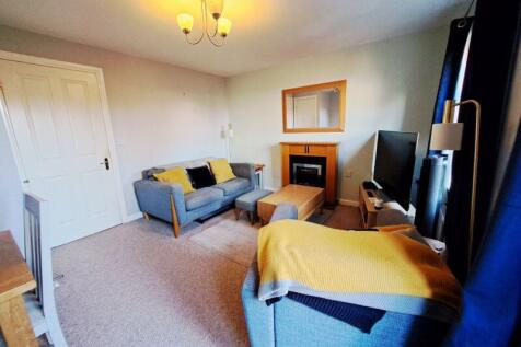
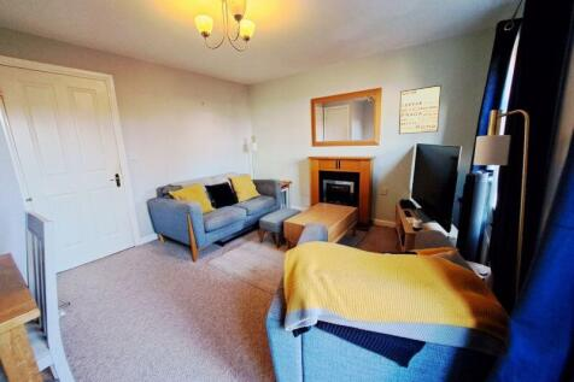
+ wall art (418, 111)
